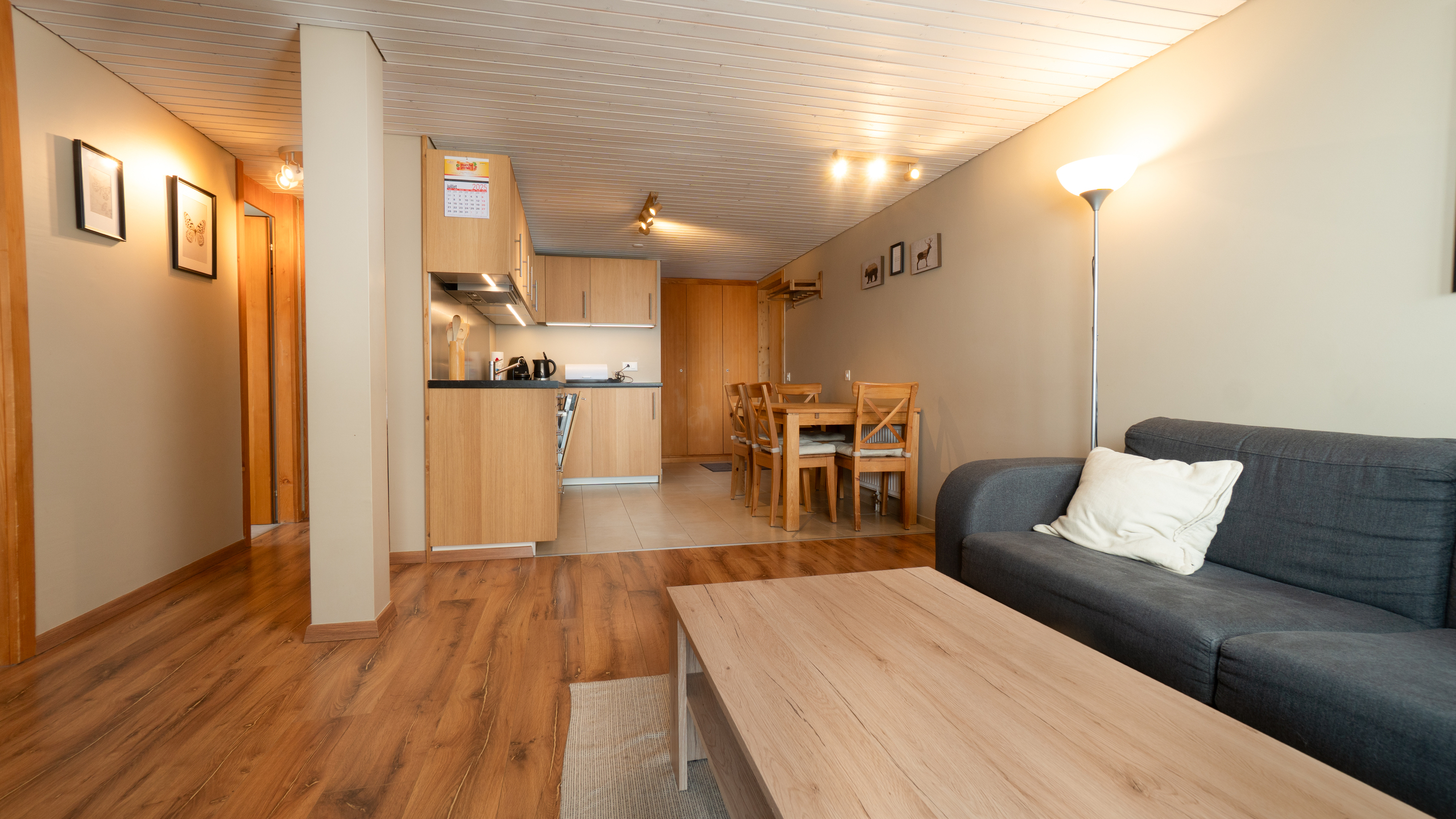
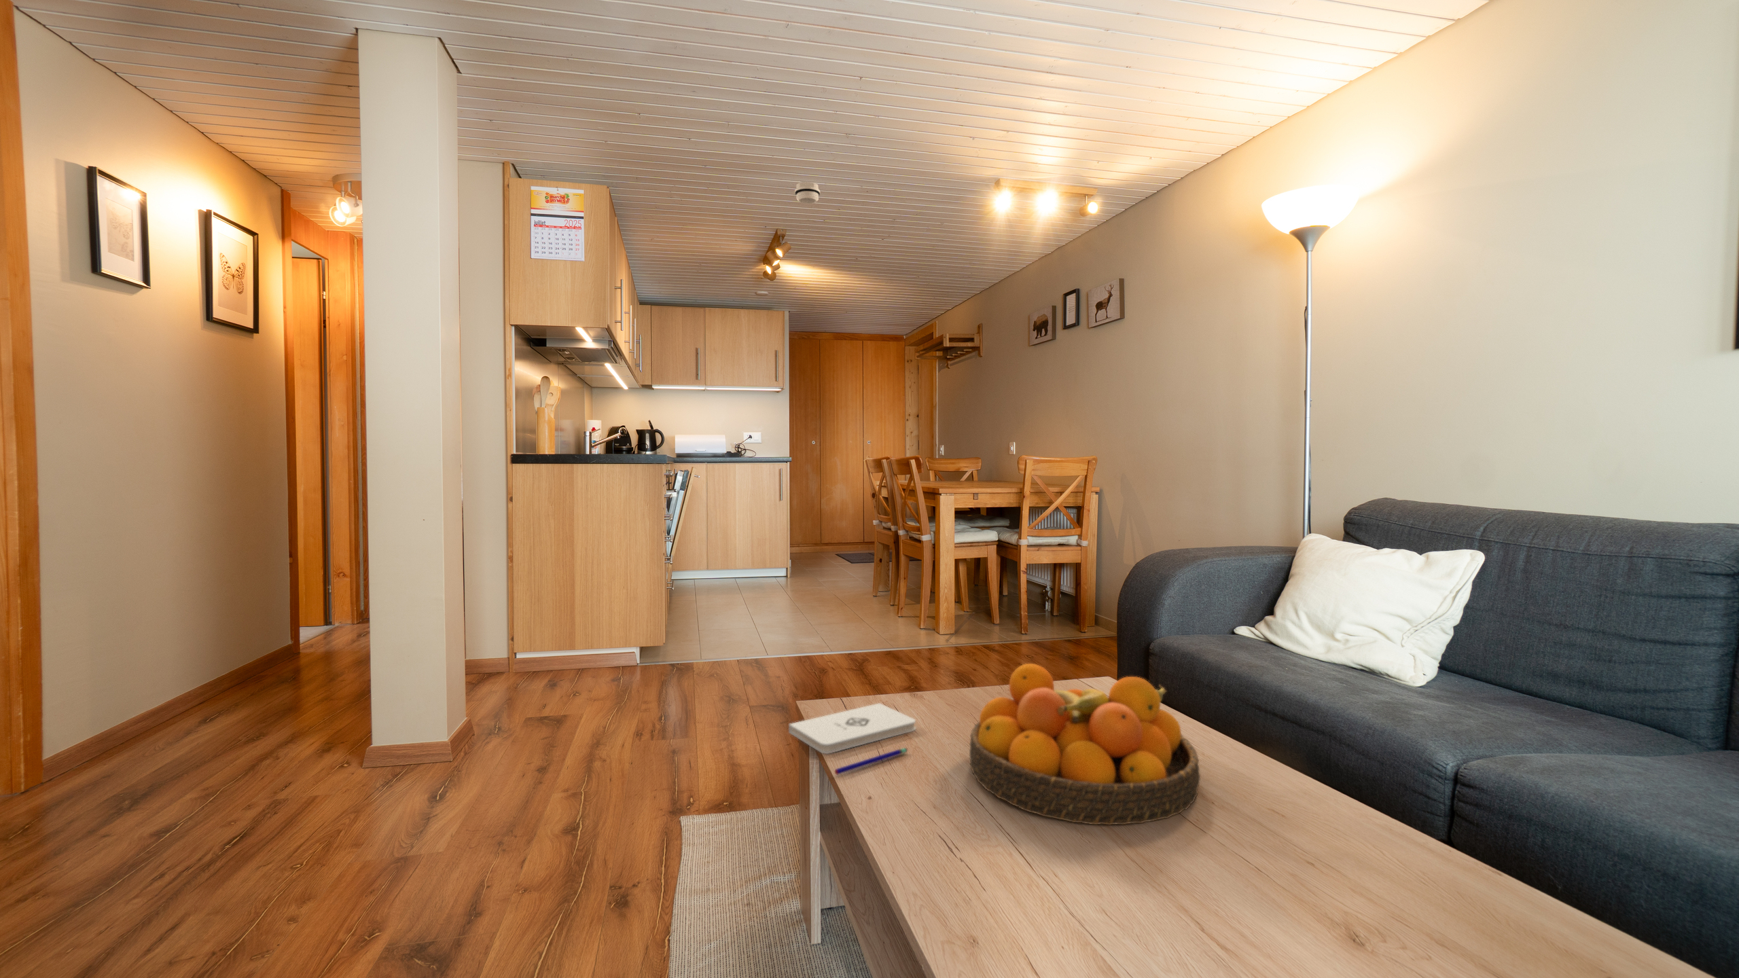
+ smoke detector (807, 193)
+ pen (872, 759)
+ notepad (854, 727)
+ fruit bowl (1080, 725)
